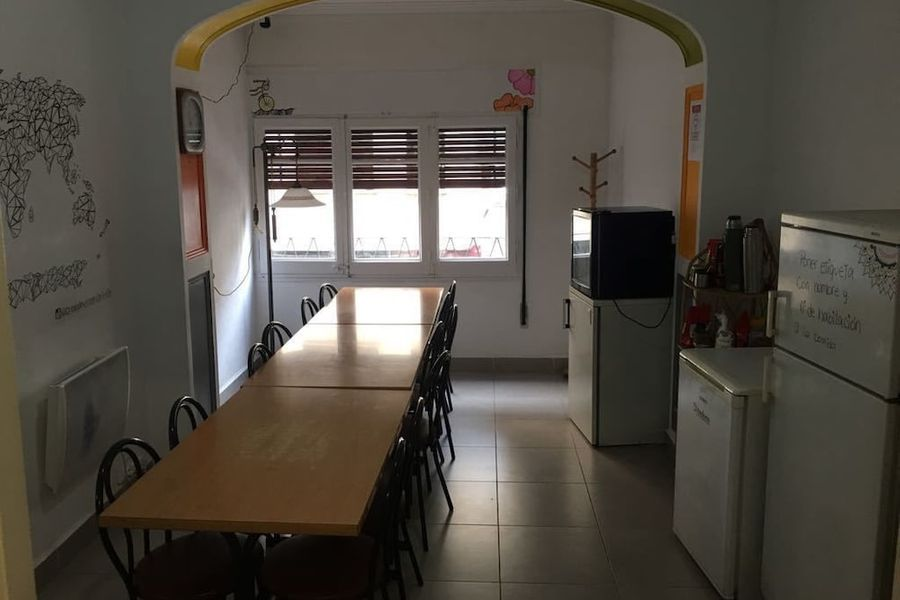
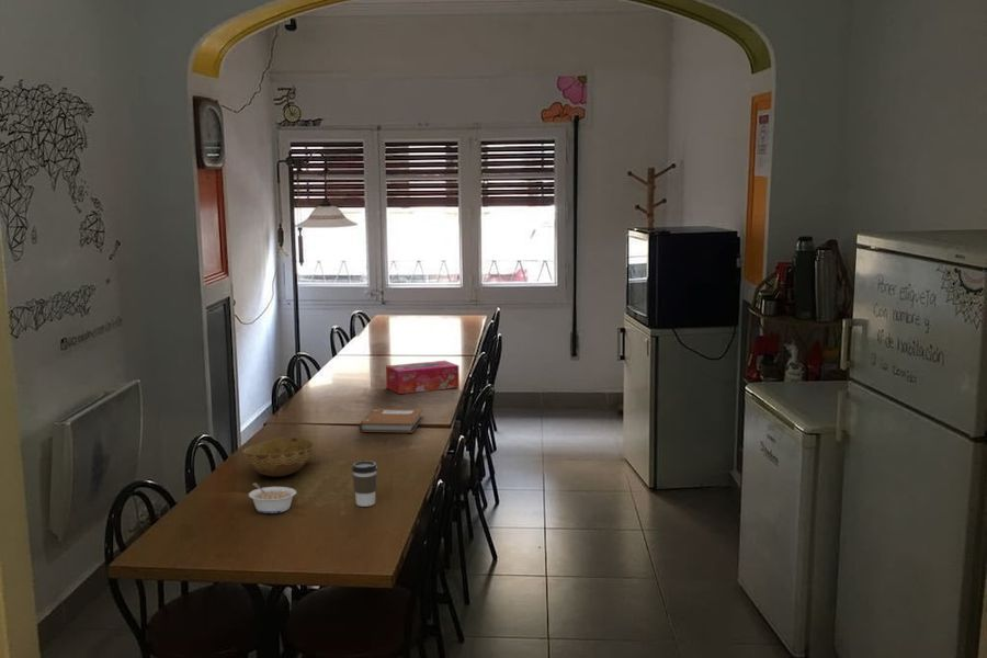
+ tissue box (422, 376)
+ coffee cup (365, 484)
+ notebook (392, 419)
+ legume (271, 499)
+ bowl (279, 458)
